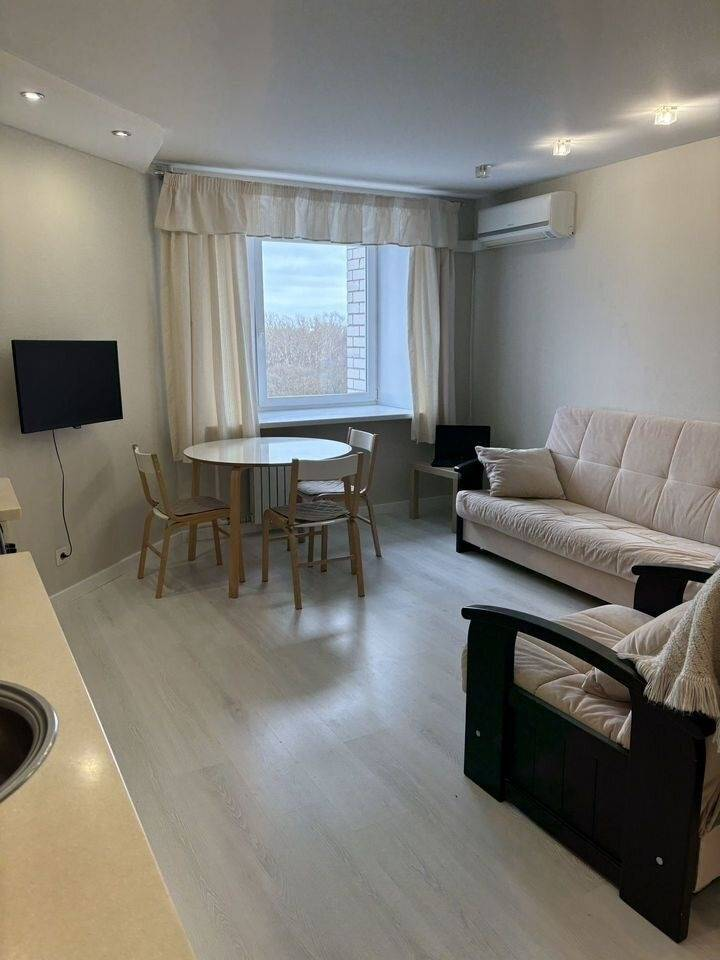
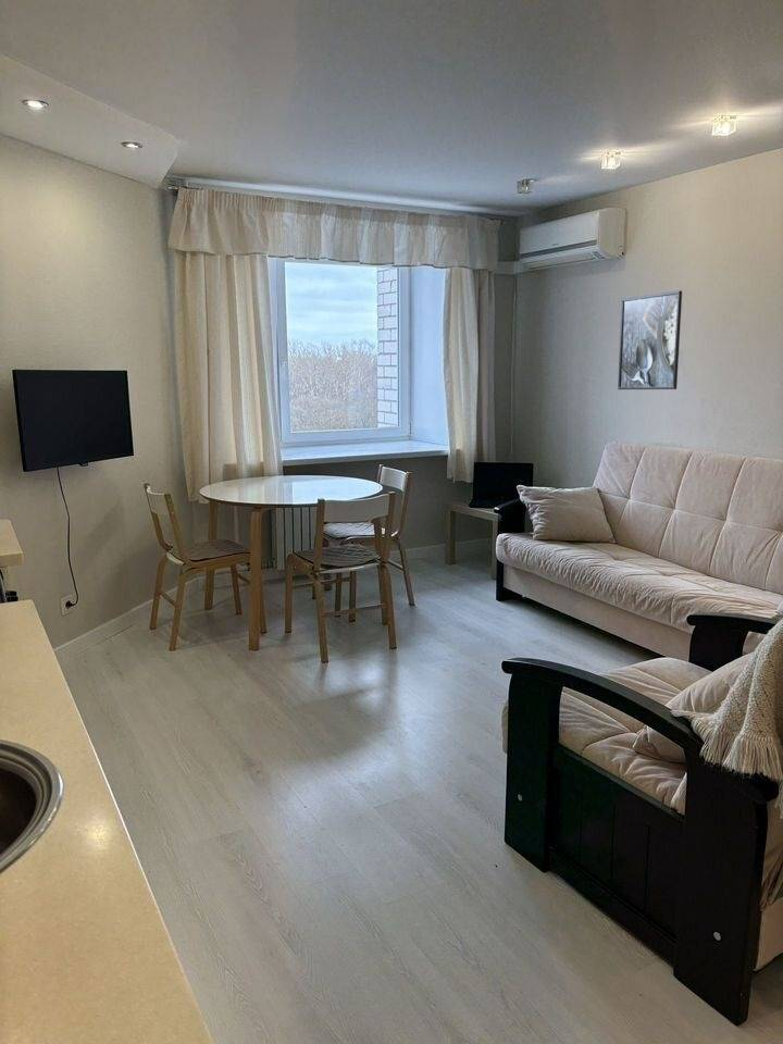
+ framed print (648, 343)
